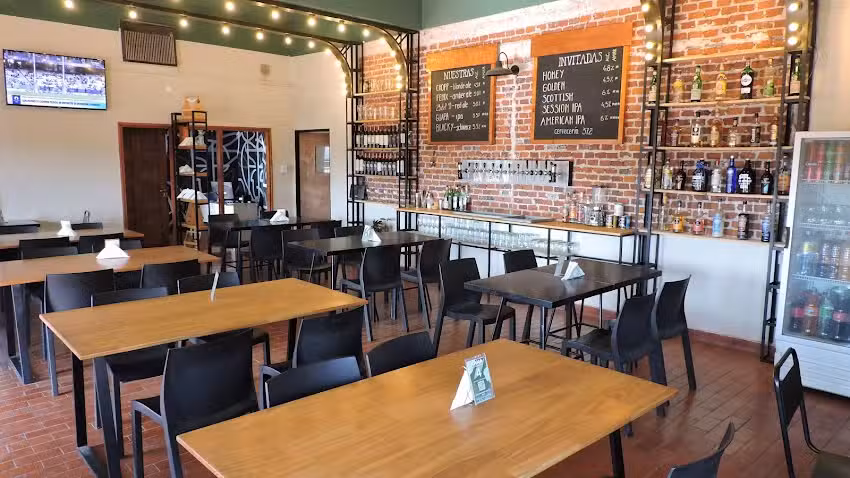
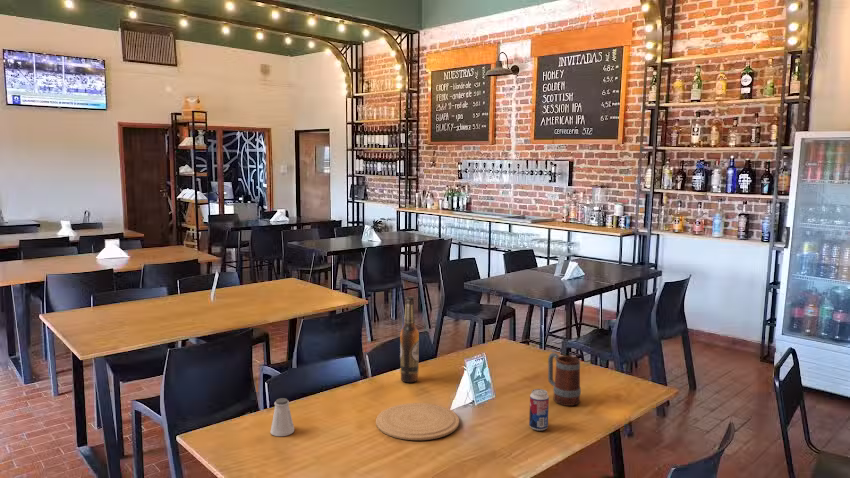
+ plate (417, 419)
+ saltshaker (282, 415)
+ beer mug (563, 377)
+ beverage can (539, 409)
+ beer bottle (409, 338)
